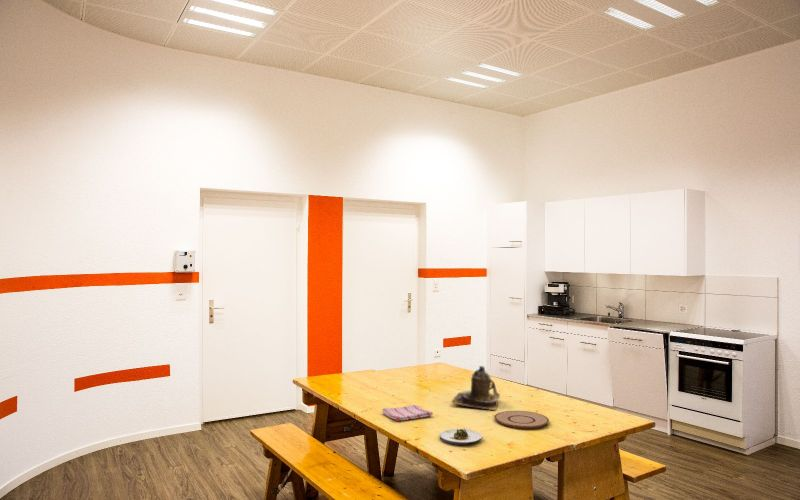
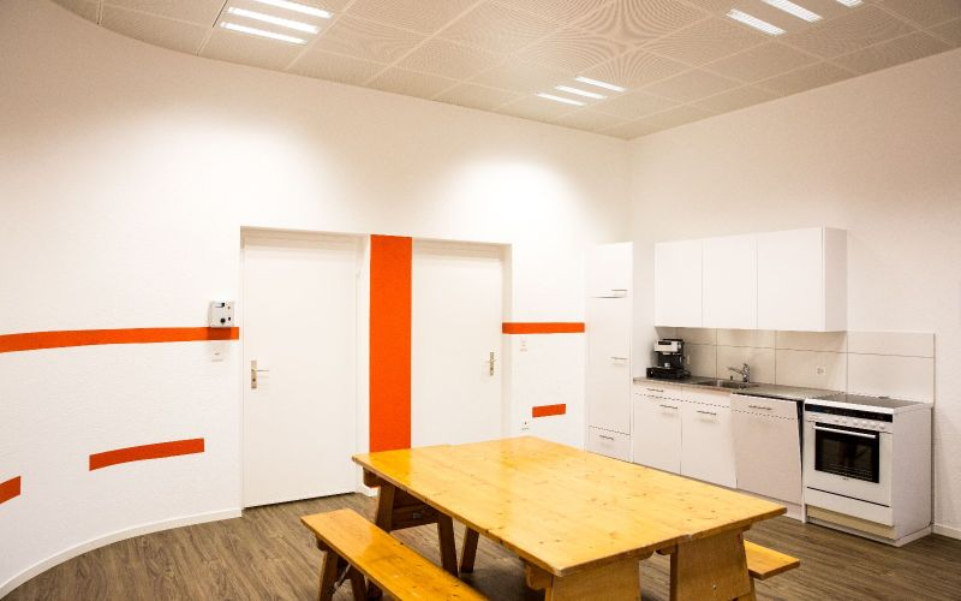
- teapot (476, 384)
- salad plate (460, 433)
- dish towel (407, 411)
- plate (521, 419)
